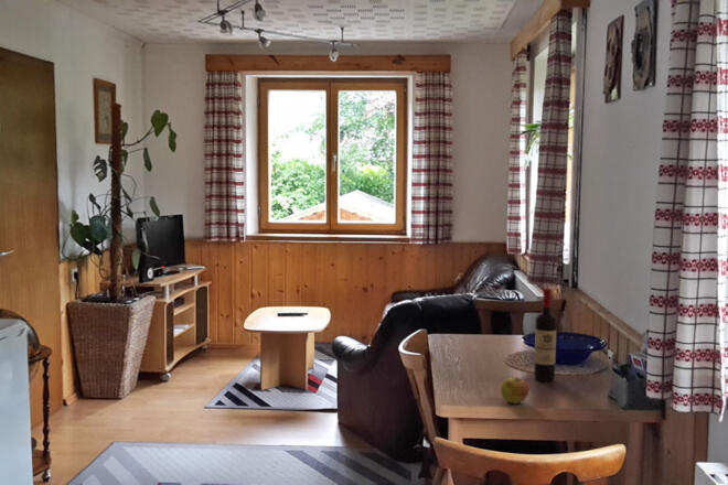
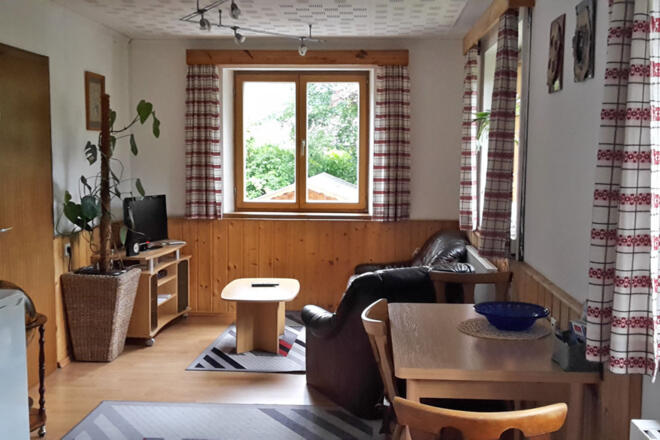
- apple (514, 389)
- wine bottle (545, 334)
